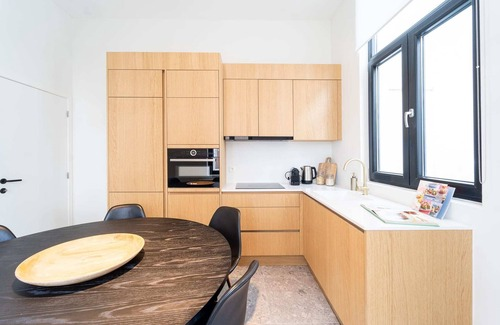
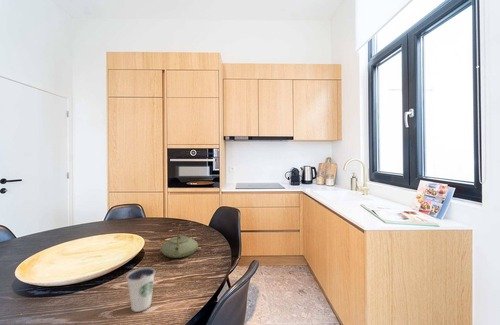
+ dixie cup (141, 289)
+ teapot (179, 239)
